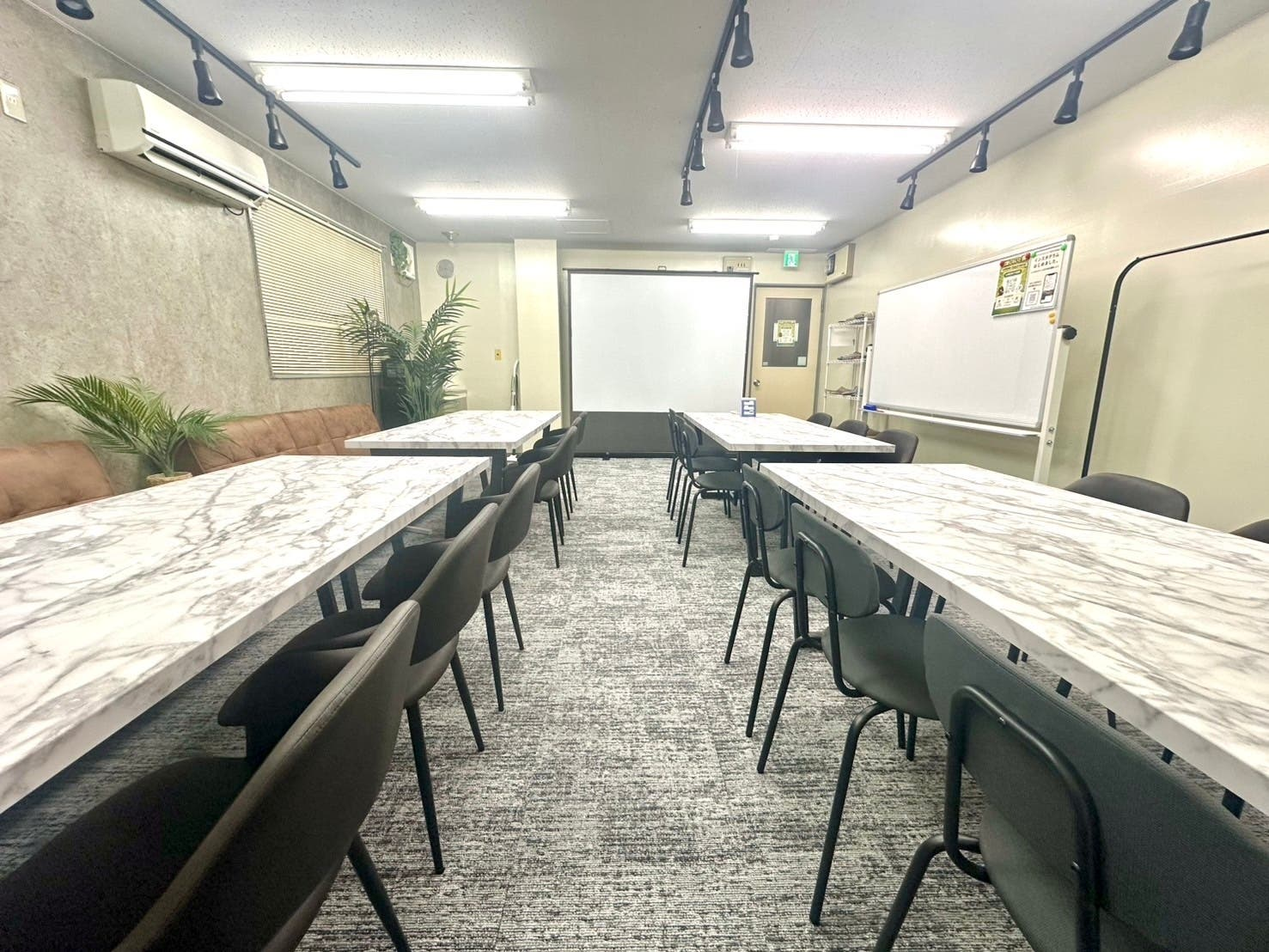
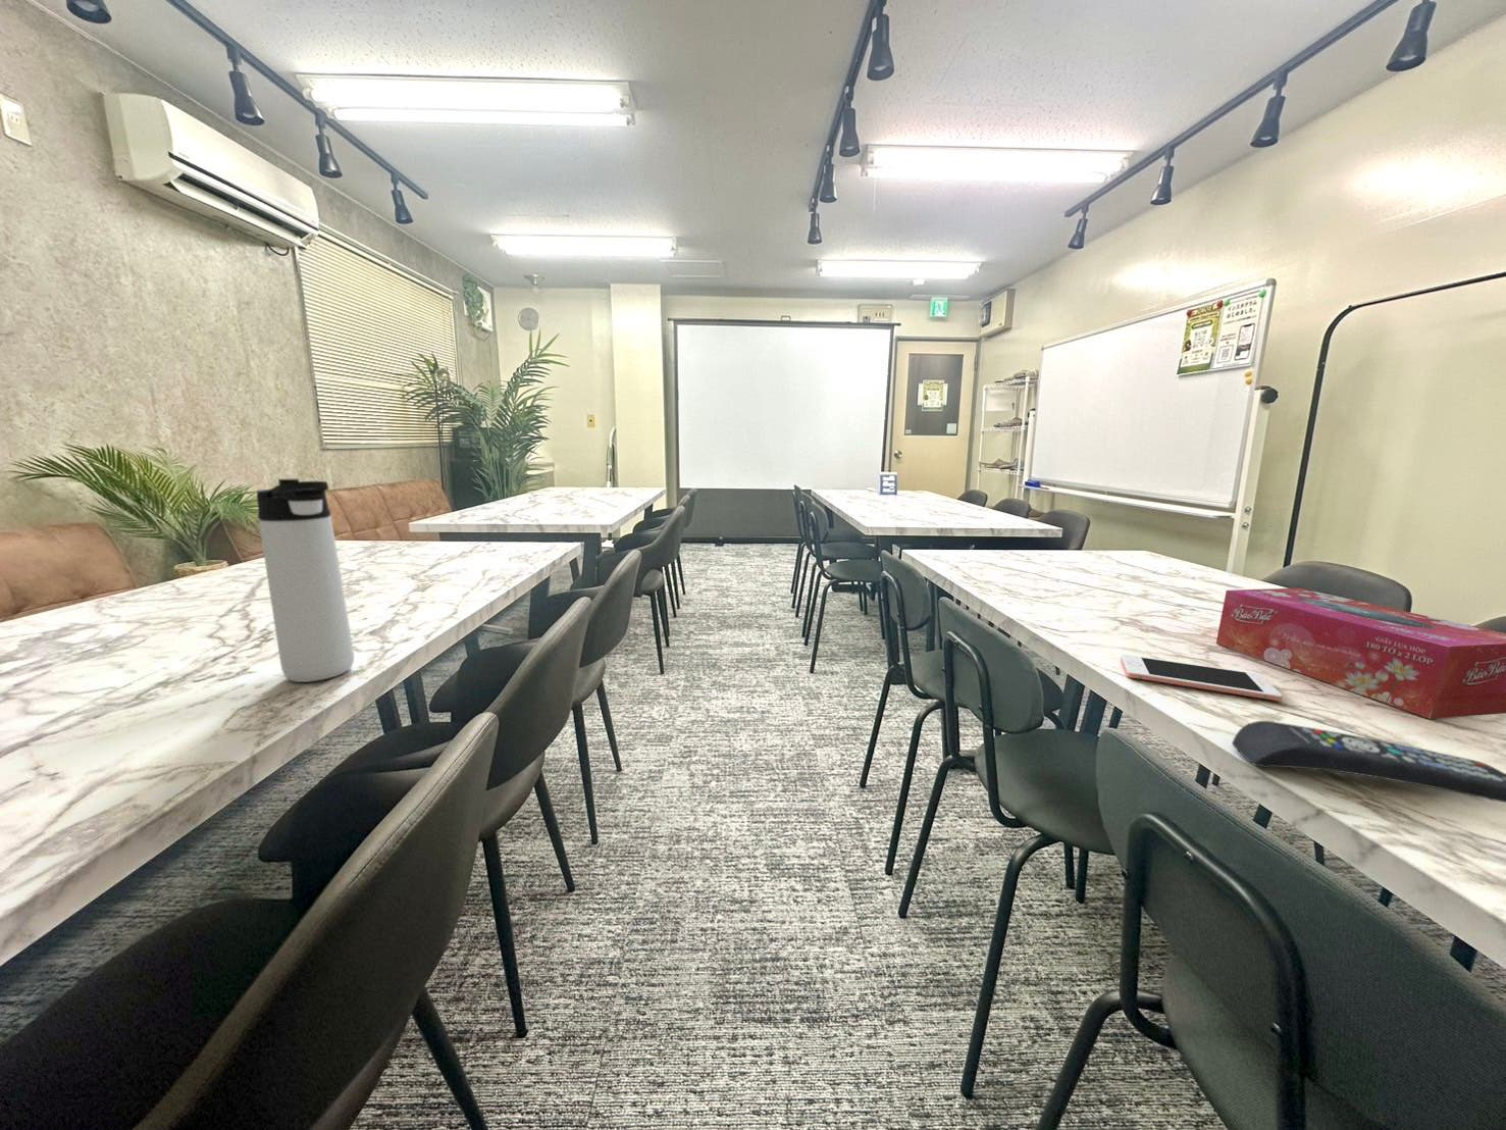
+ tissue box (1353, 642)
+ remote control (1370, 758)
+ cell phone (1194, 675)
+ thermos bottle (310, 582)
